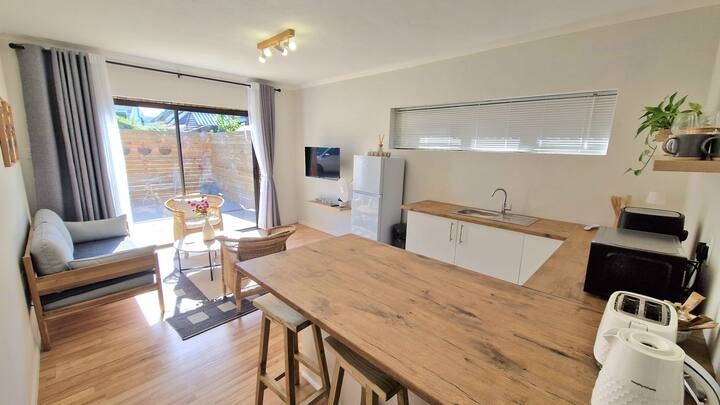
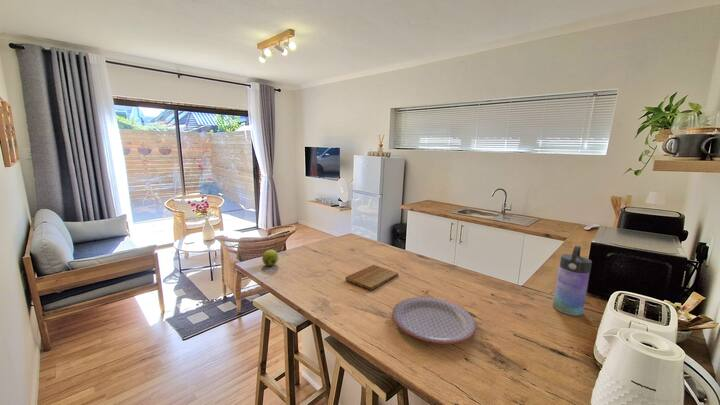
+ apple (270, 257)
+ water bottle (572, 278)
+ plate (432, 319)
+ cutting board (372, 276)
